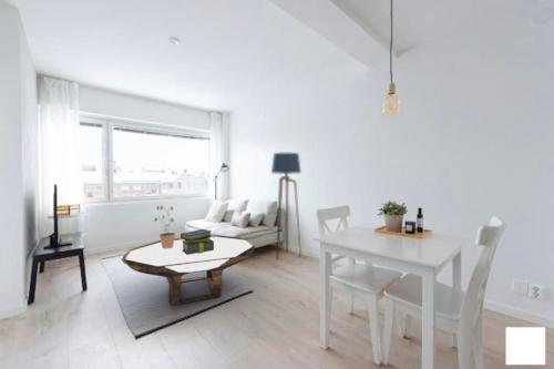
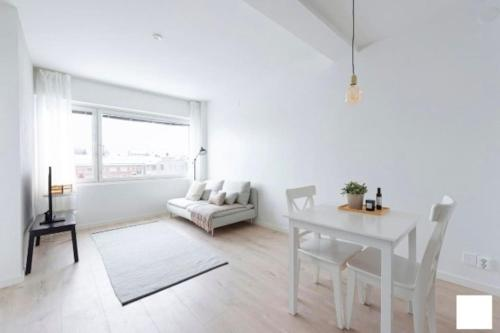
- coffee table (194, 267)
- floor lamp (286, 205)
- stack of books (196, 240)
- potted plant (166, 225)
